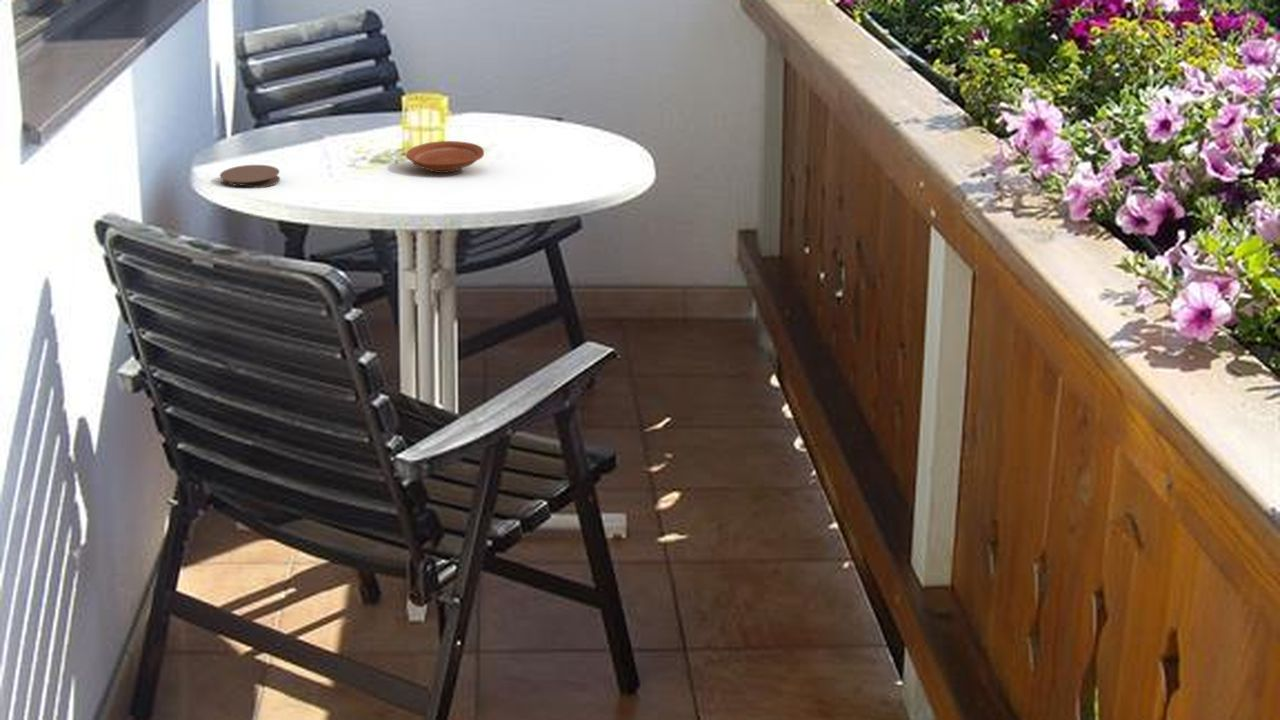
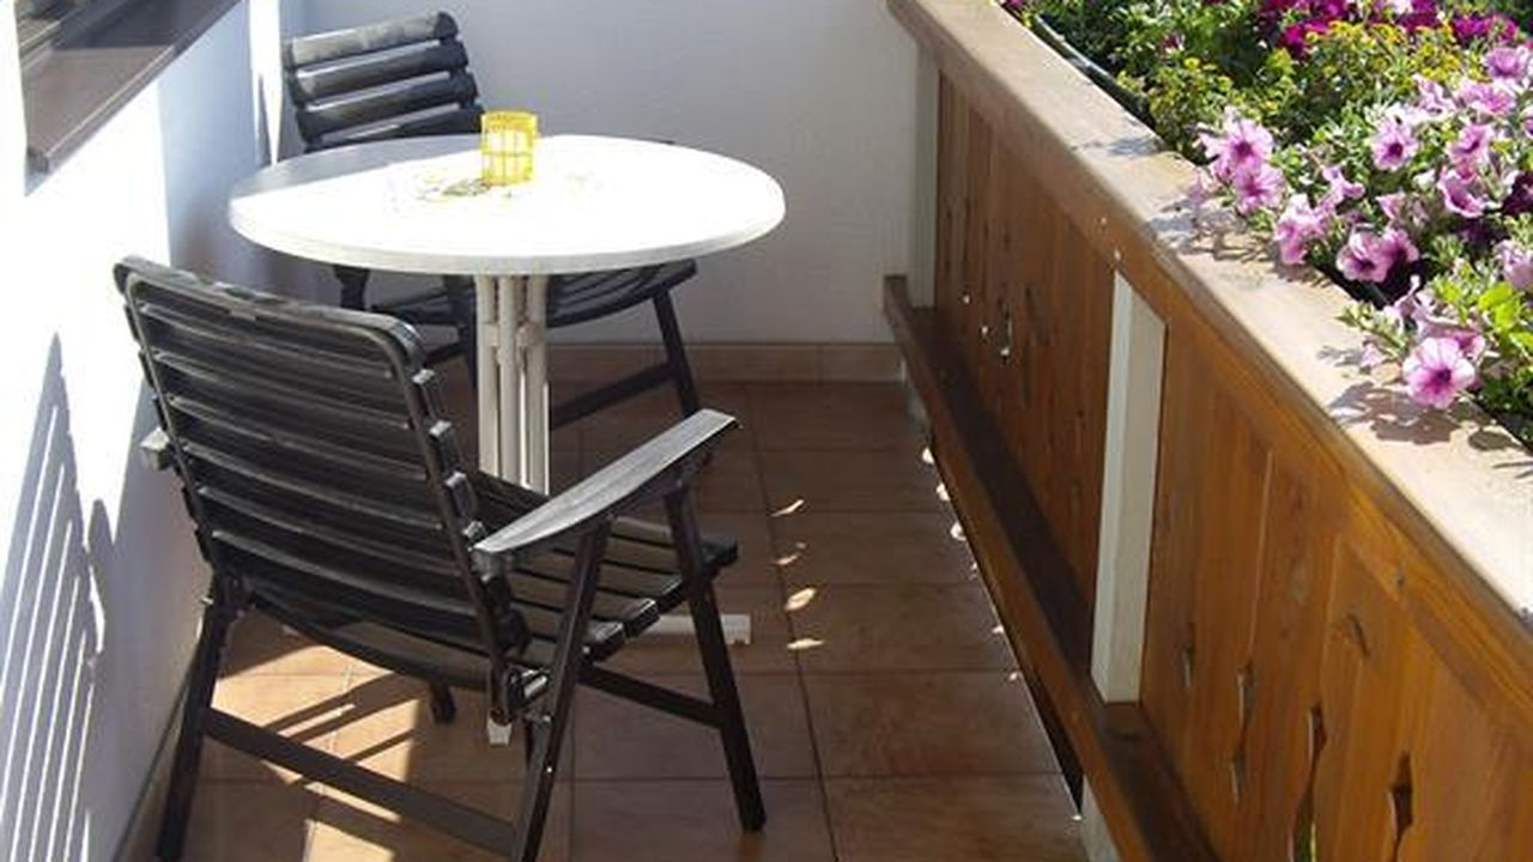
- plate (445, 160)
- coaster (250, 177)
